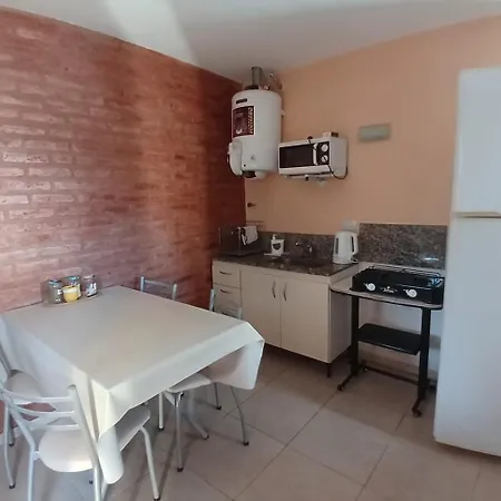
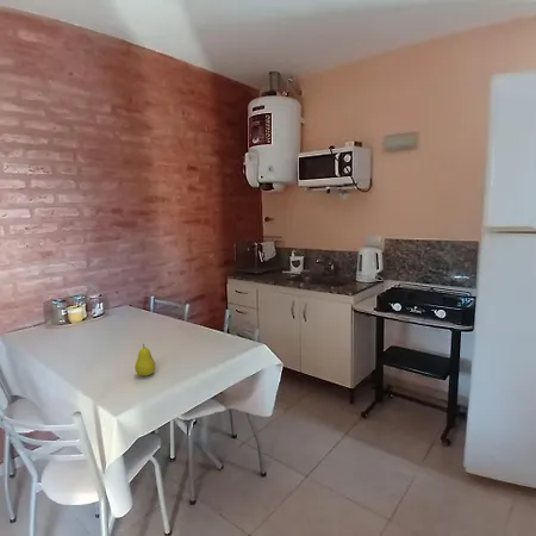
+ fruit (144, 359)
